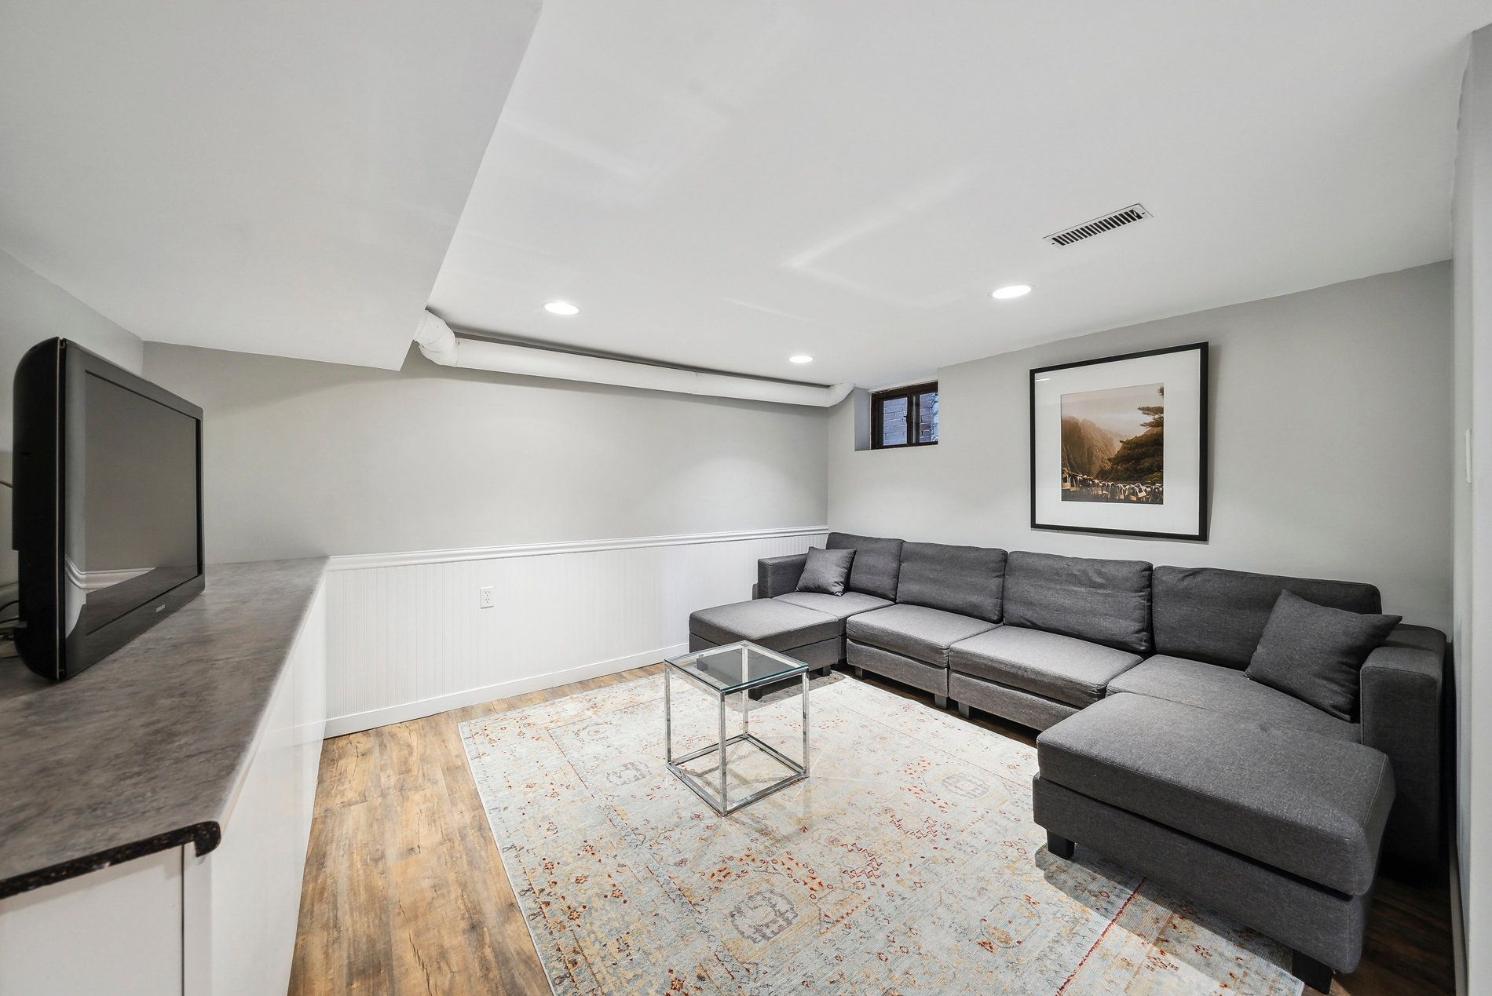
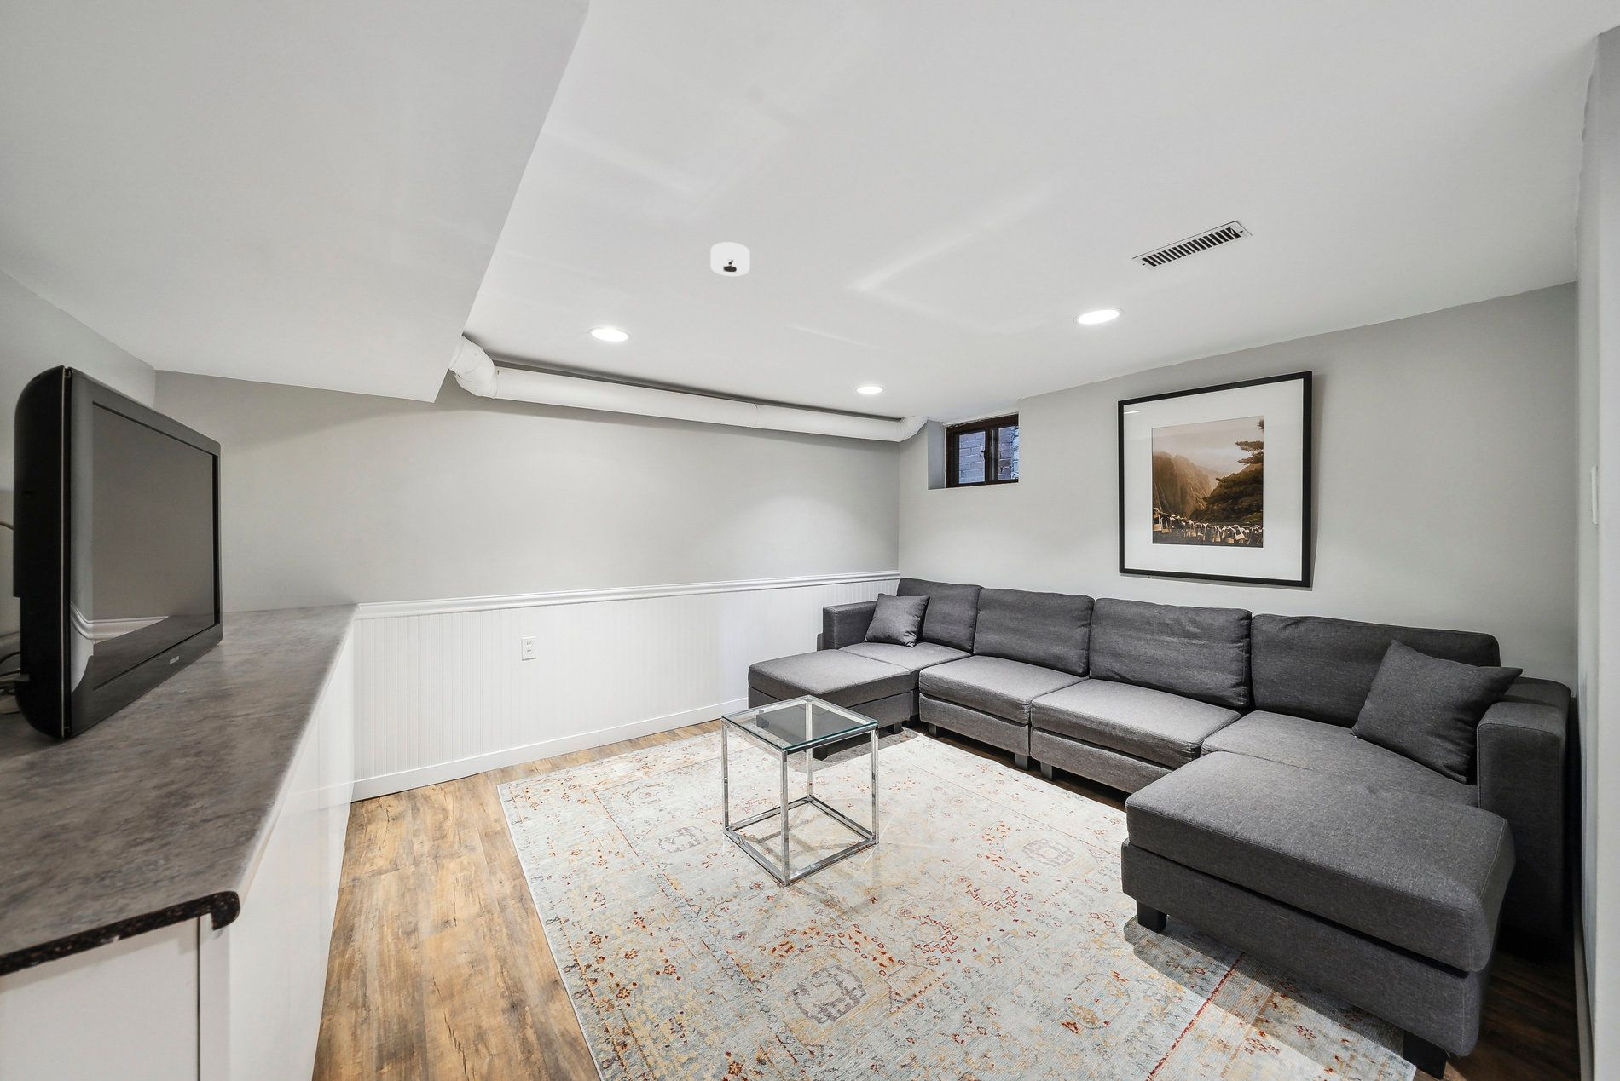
+ smoke detector (730, 261)
